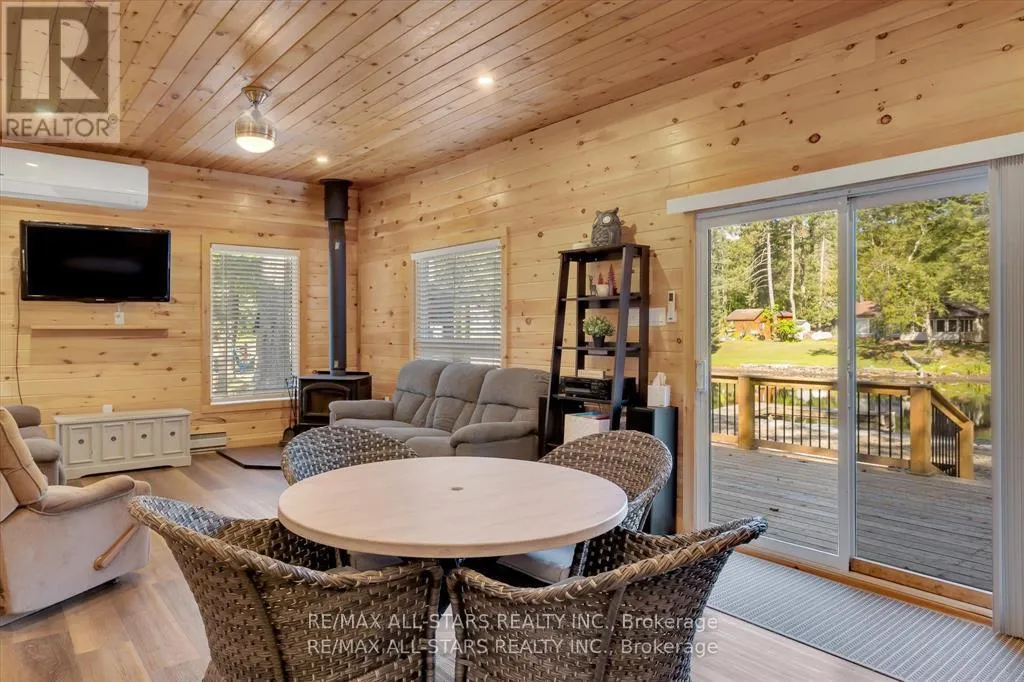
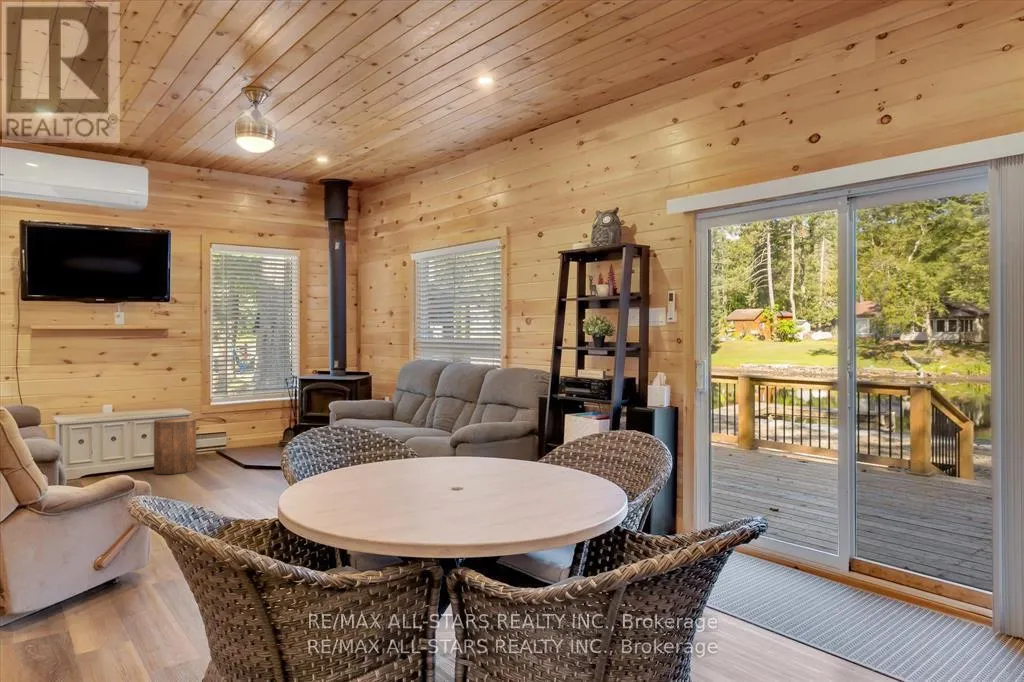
+ stool (175, 445)
